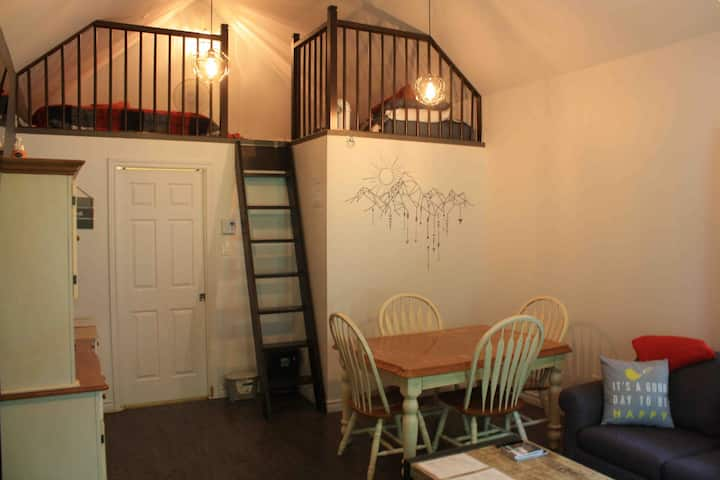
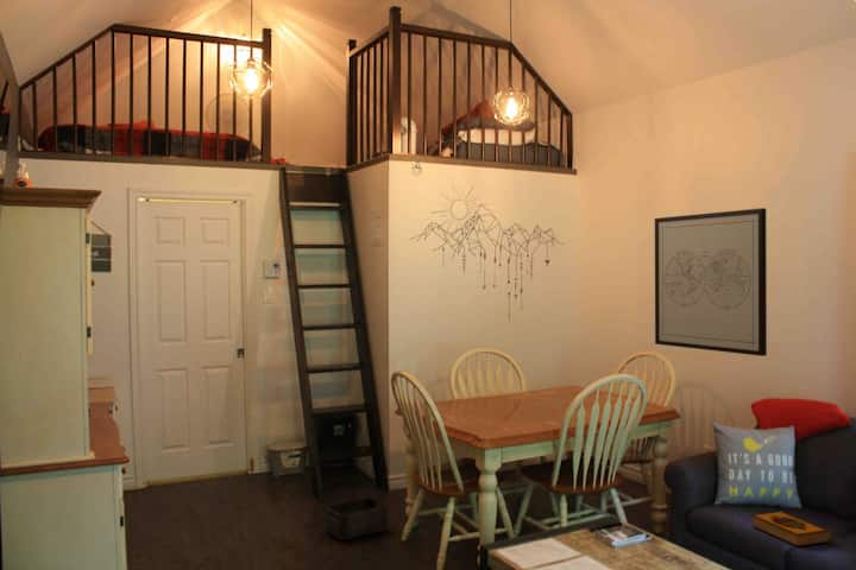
+ storage bin (357, 518)
+ wall art (705, 281)
+ hardback book (791, 527)
